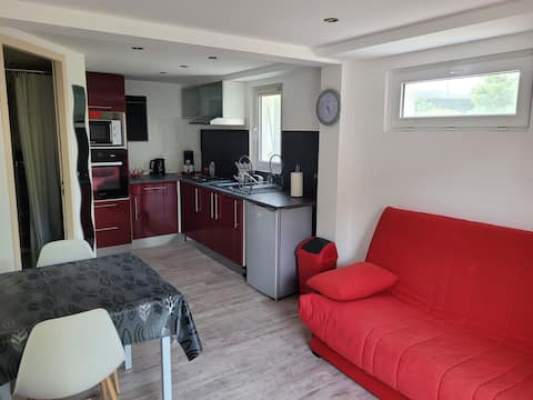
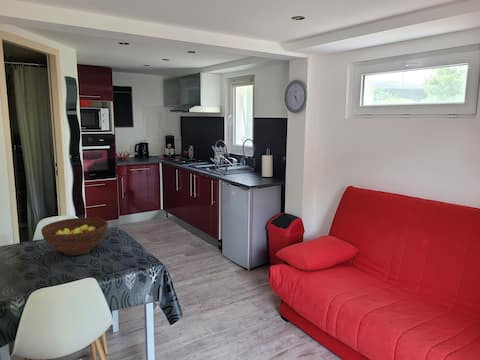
+ fruit bowl (76, 238)
